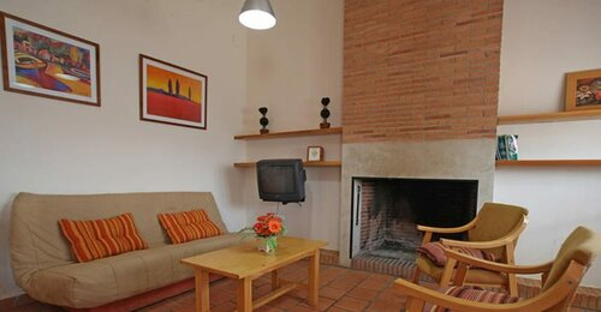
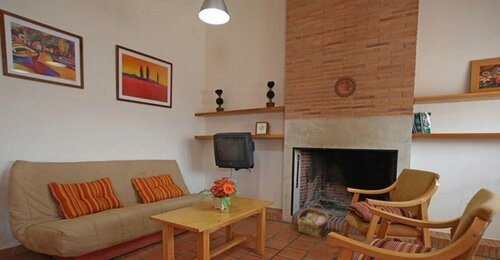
+ woven basket (313, 219)
+ decorative plate (345, 87)
